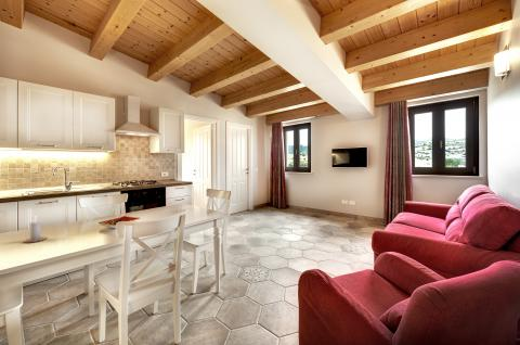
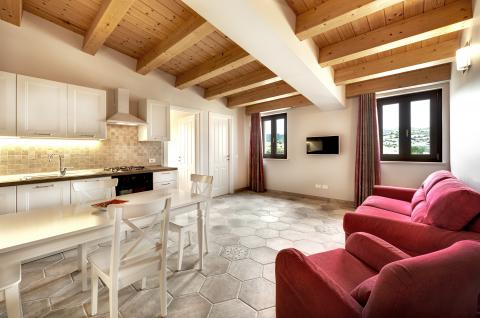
- candle (35, 227)
